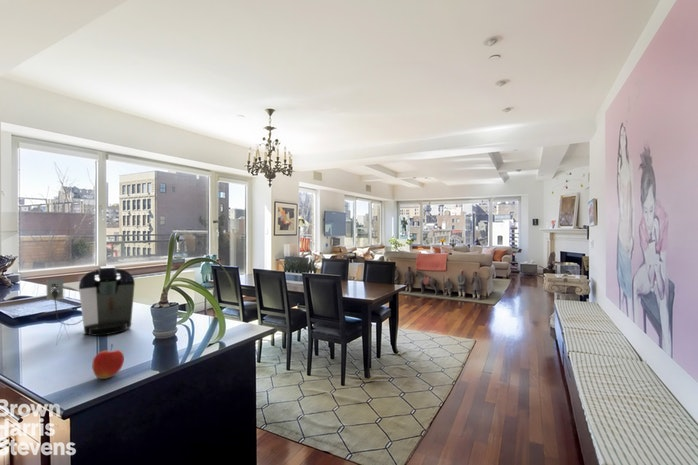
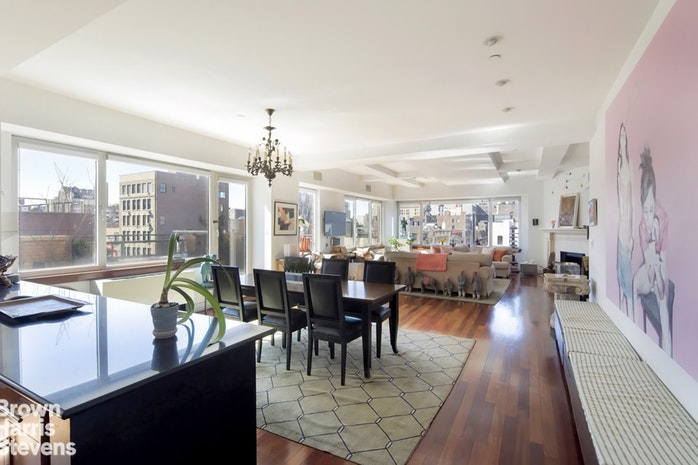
- apple (108, 361)
- coffee maker (92, 299)
